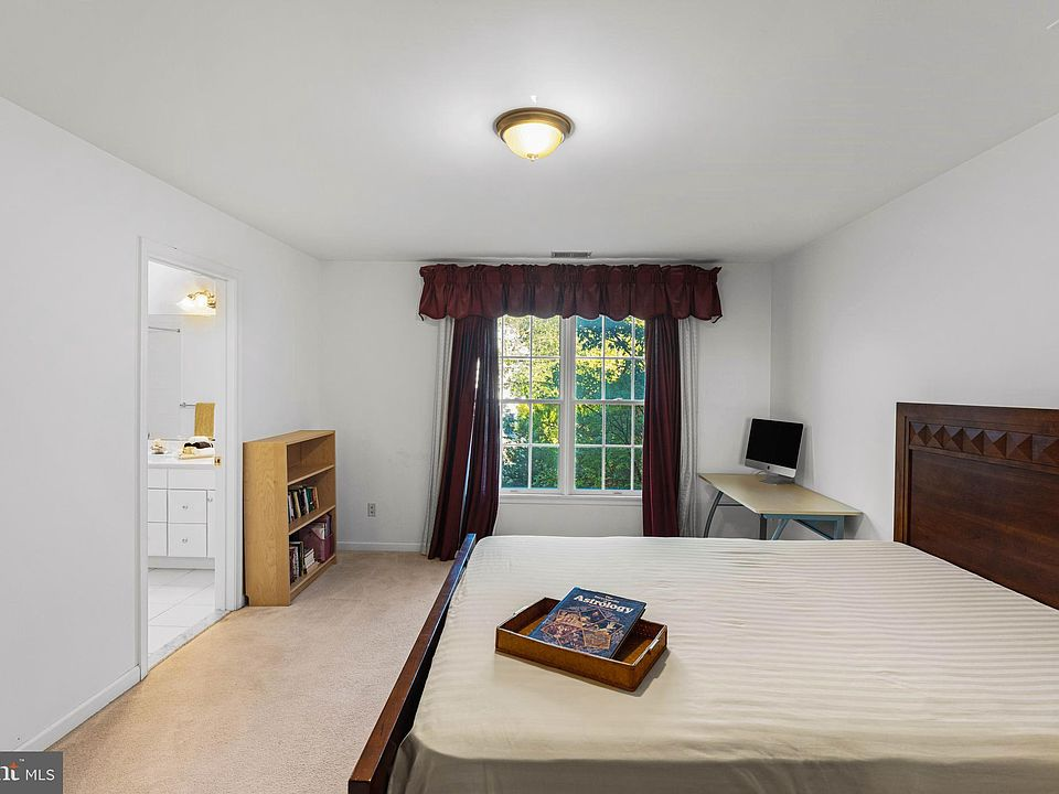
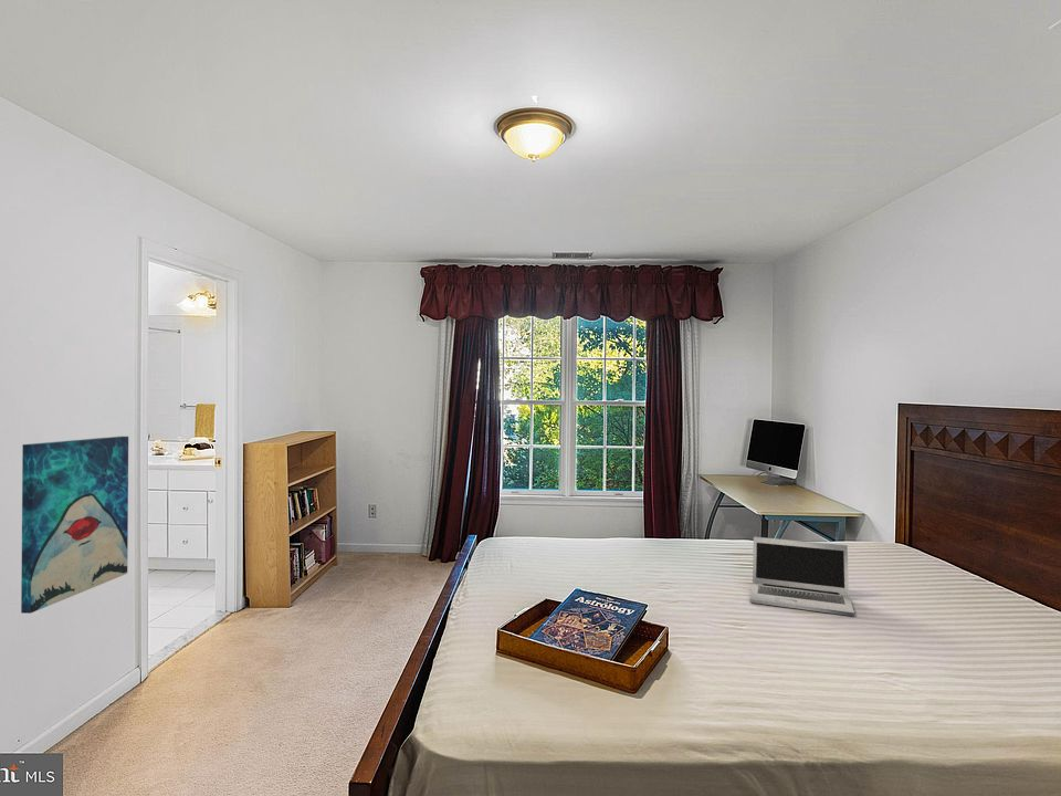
+ laptop (799, 573)
+ wall art (80, 515)
